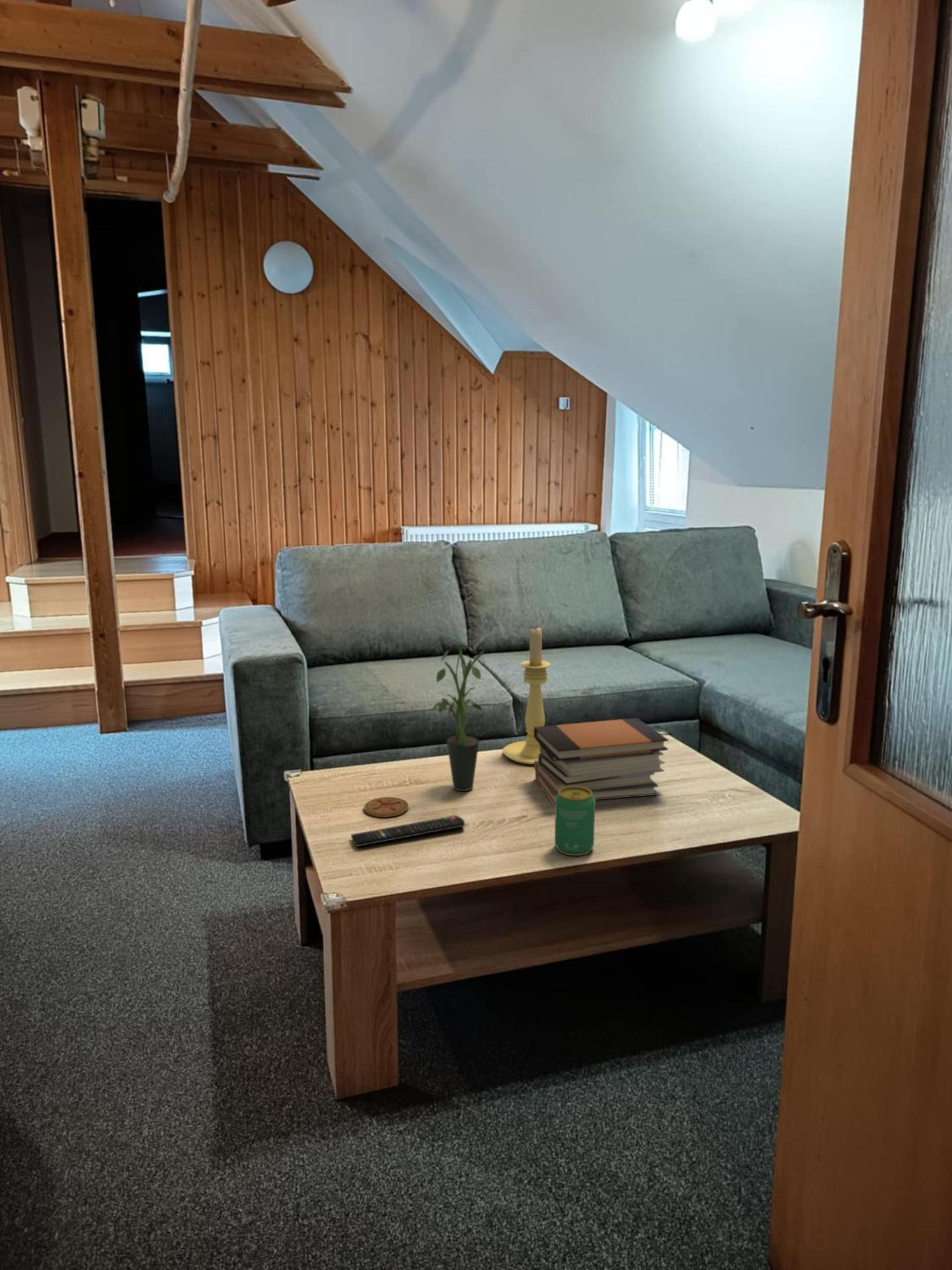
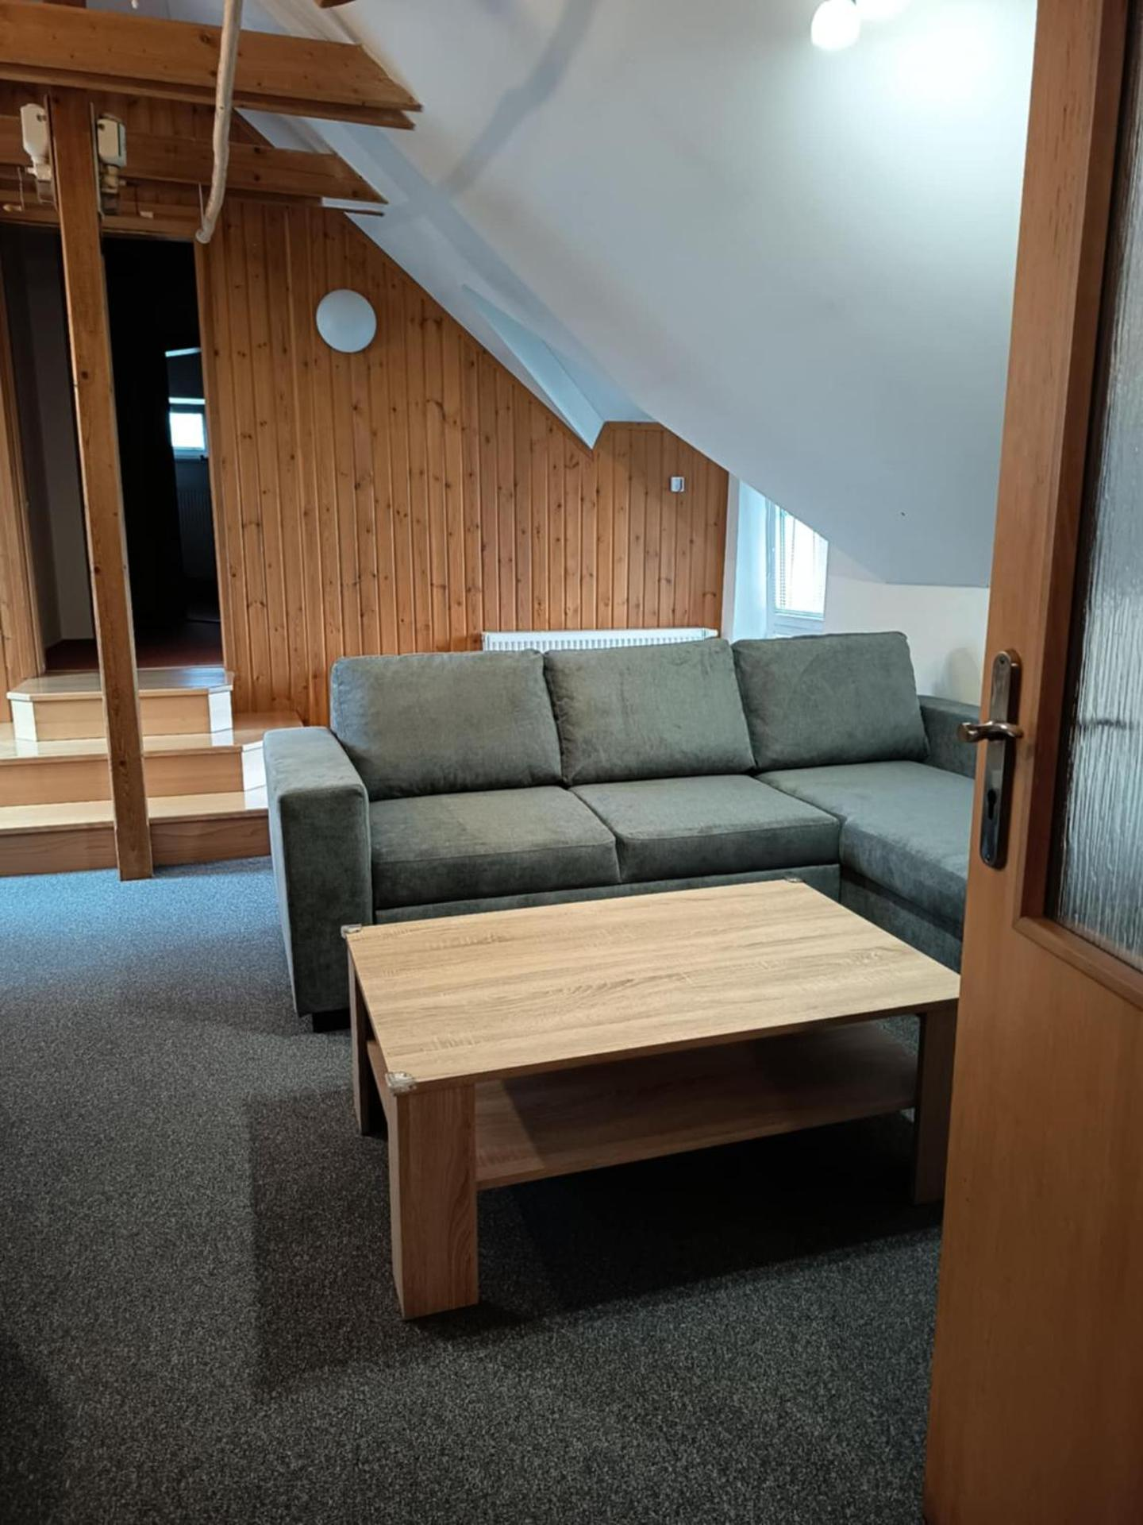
- potted plant (459, 720)
- coaster (386, 806)
- book stack (598, 760)
- candle holder (535, 691)
- remote control (410, 831)
- beverage can (575, 820)
